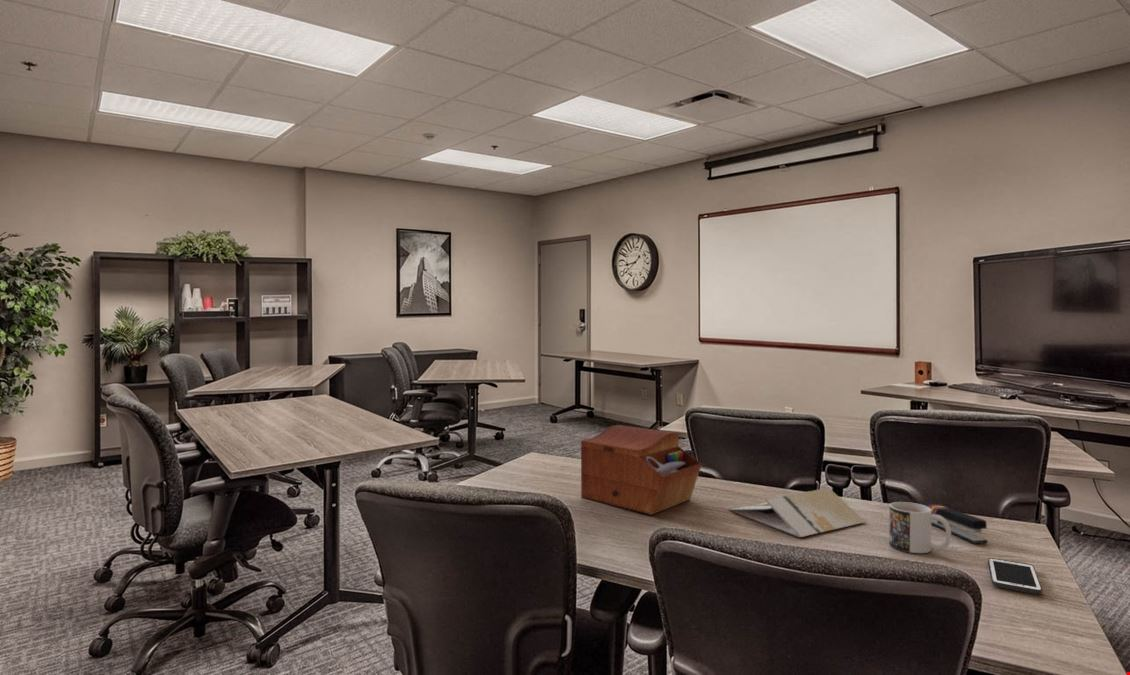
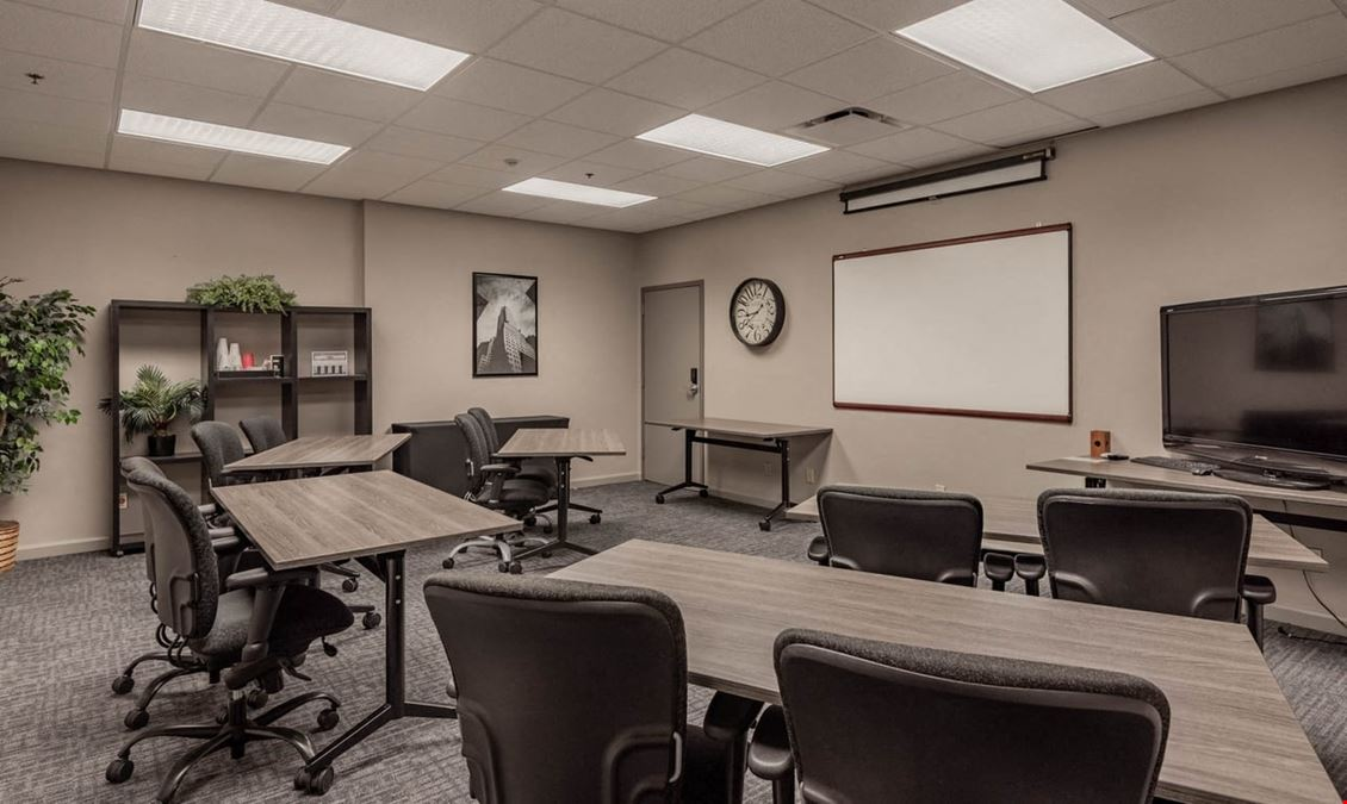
- sewing box (639, 466)
- stapler (950, 519)
- mug (919, 528)
- brochure (794, 504)
- cell phone (1013, 575)
